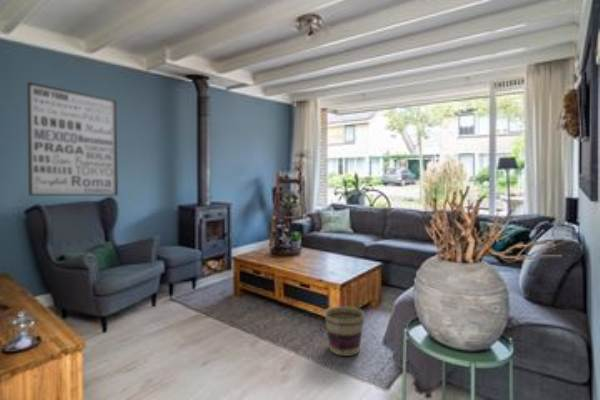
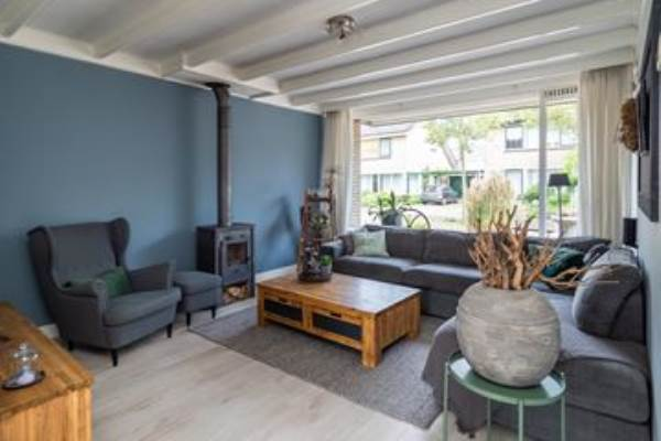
- wall art (76, 143)
- basket (344, 331)
